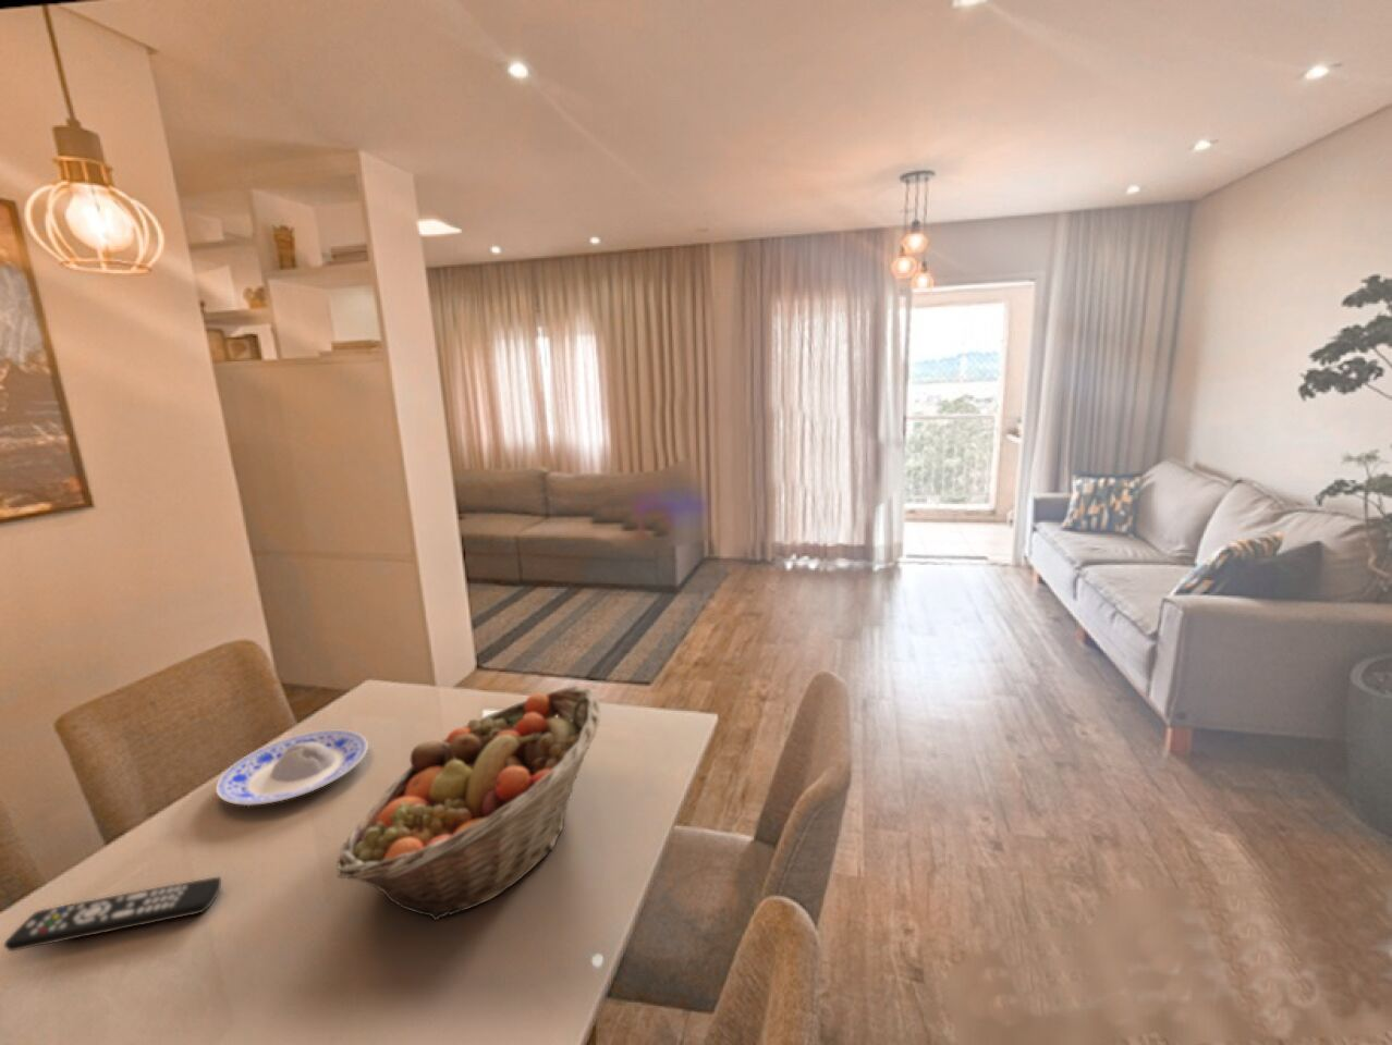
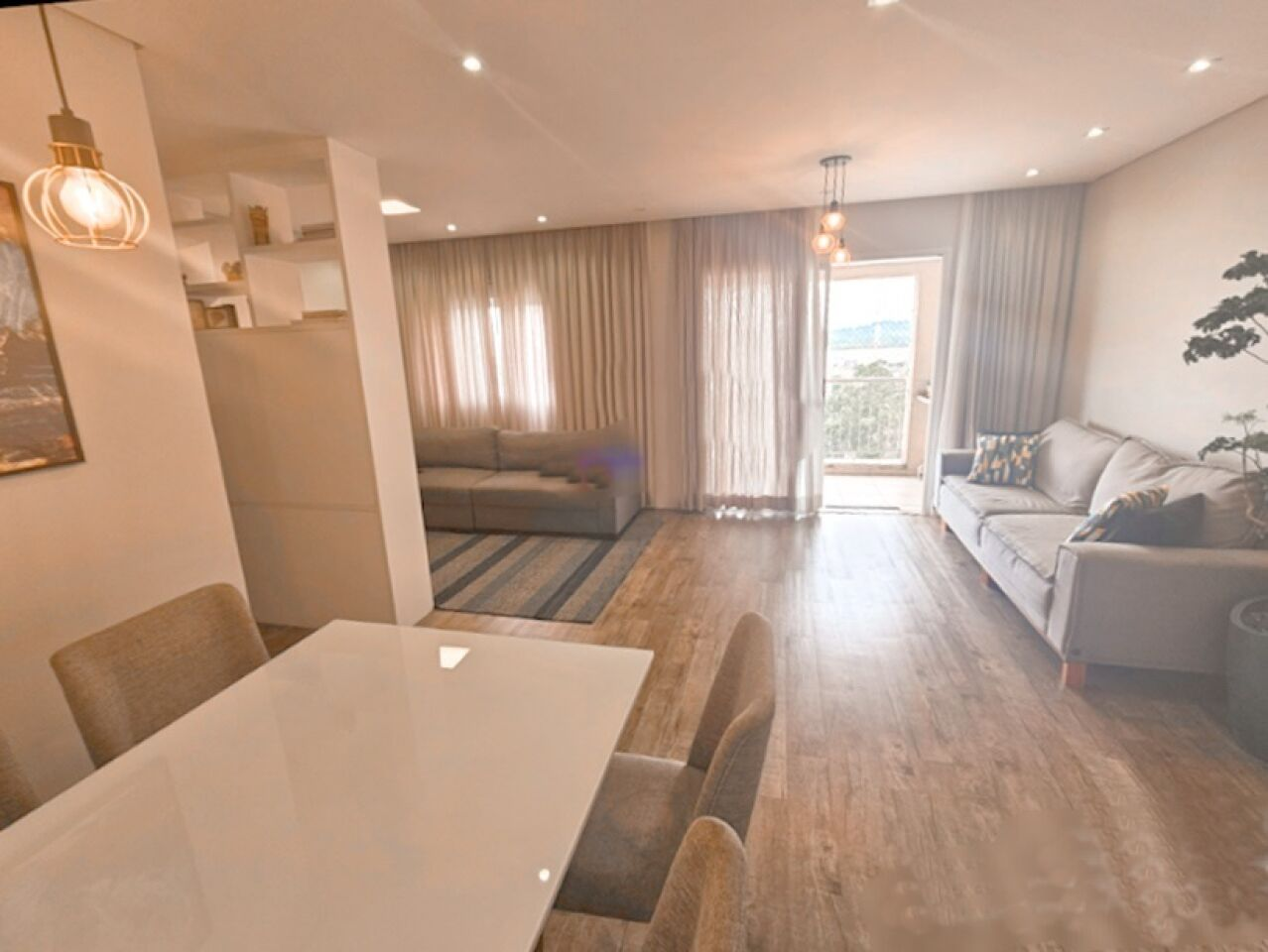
- fruit basket (487, 785)
- plate (295, 762)
- remote control (120, 912)
